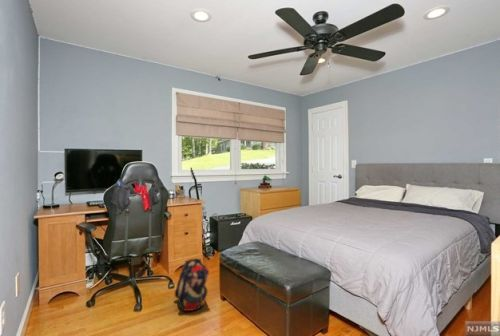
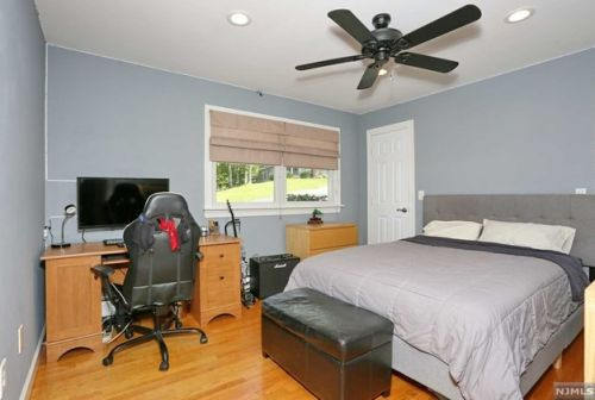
- backpack (191, 281)
